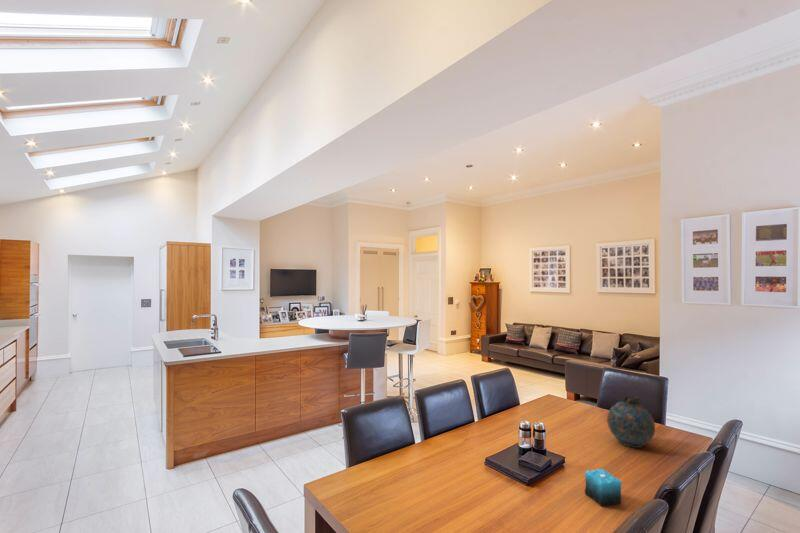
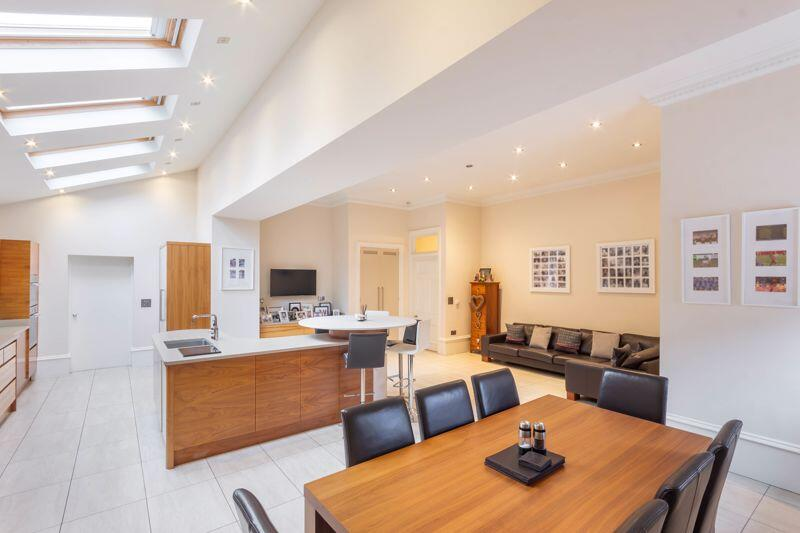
- candle (602, 482)
- snuff bottle (630, 418)
